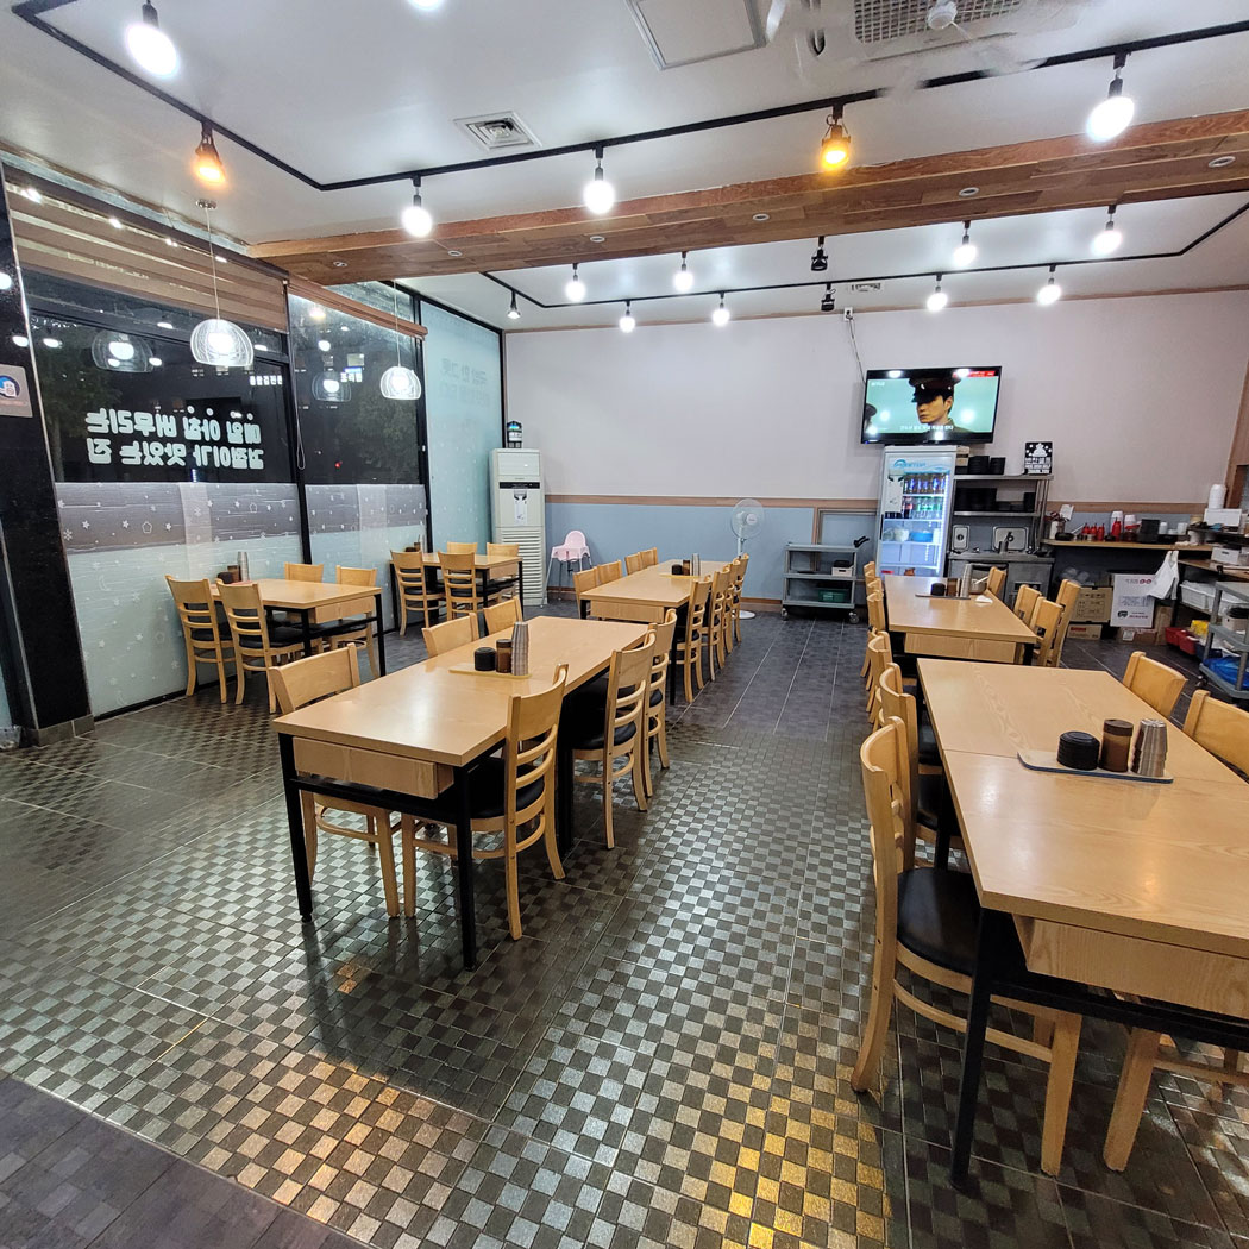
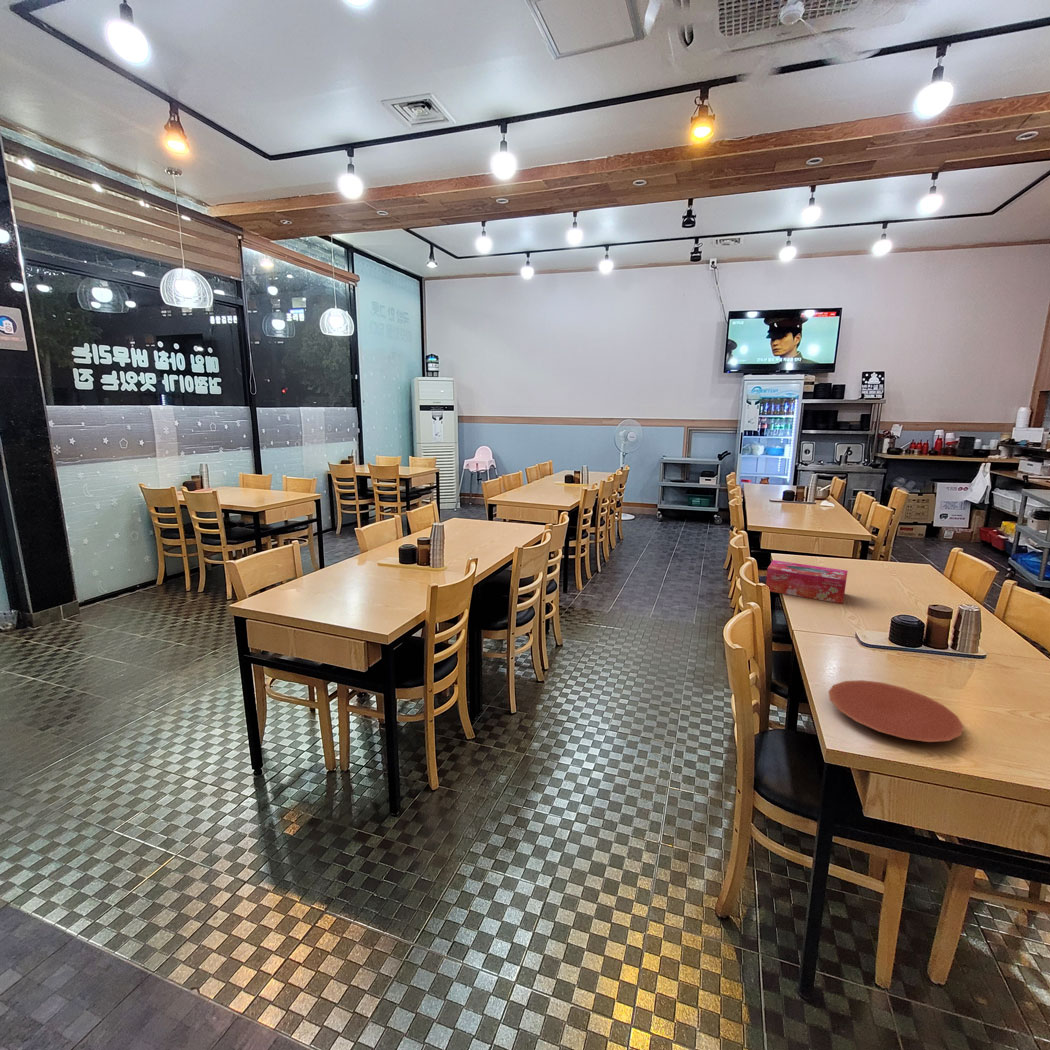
+ tissue box (805, 580)
+ plate (891, 712)
